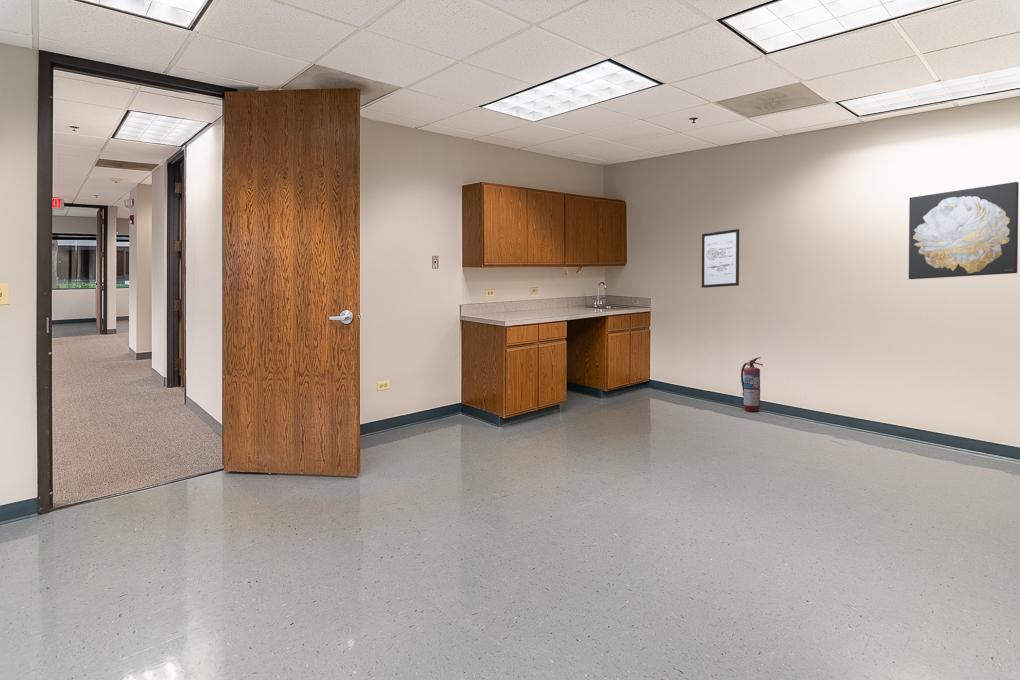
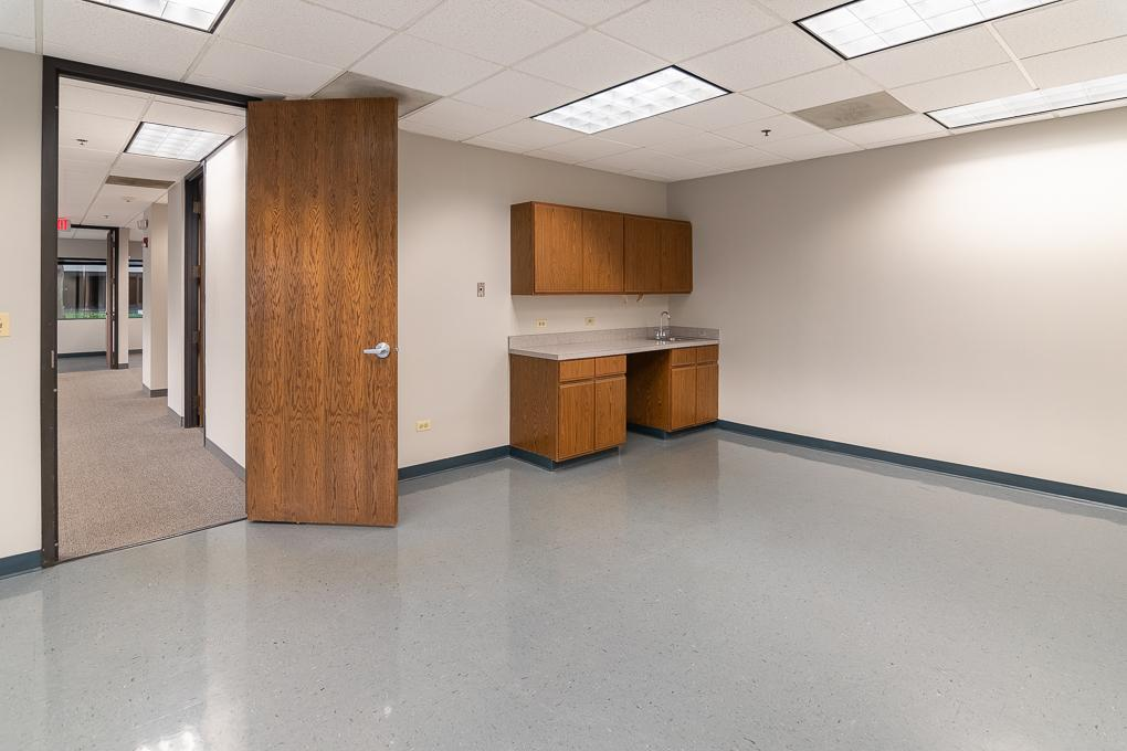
- wall art (720, 259)
- fire extinguisher (751, 383)
- wall art (960, 233)
